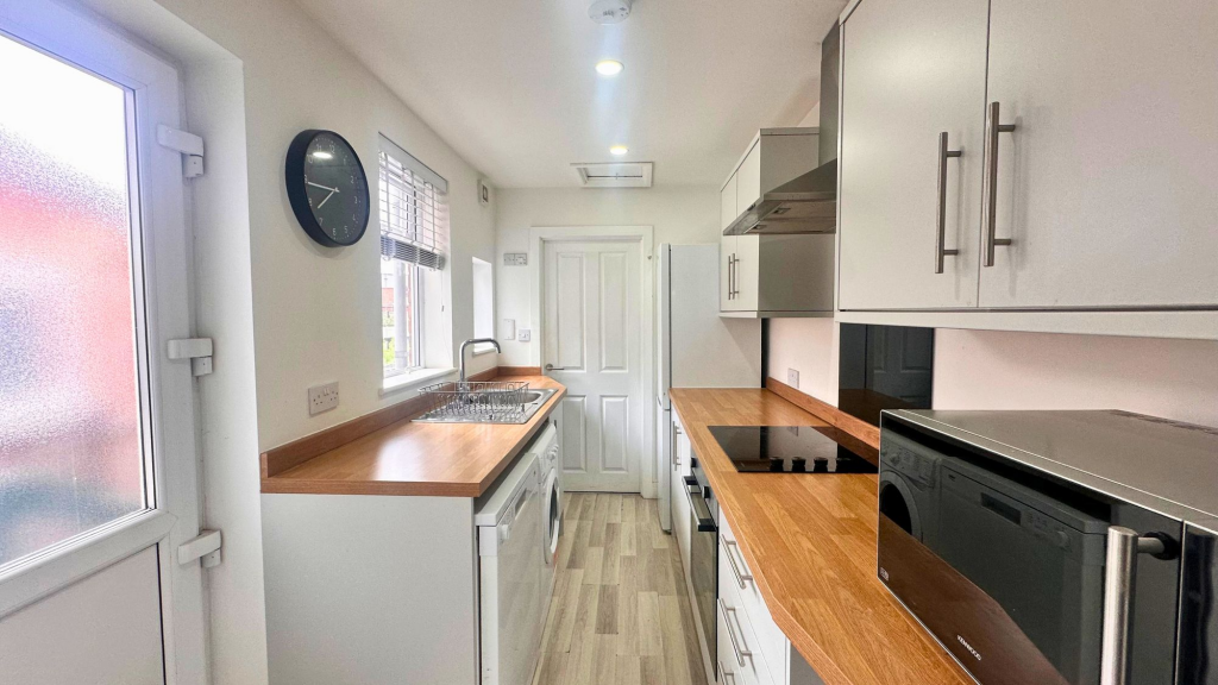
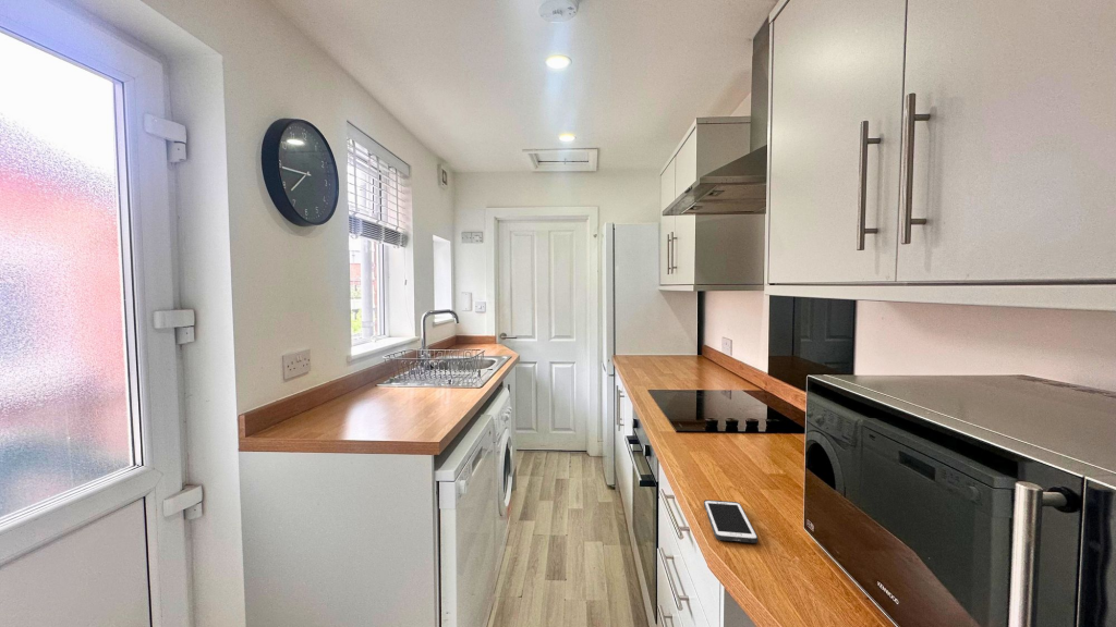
+ cell phone (728, 519)
